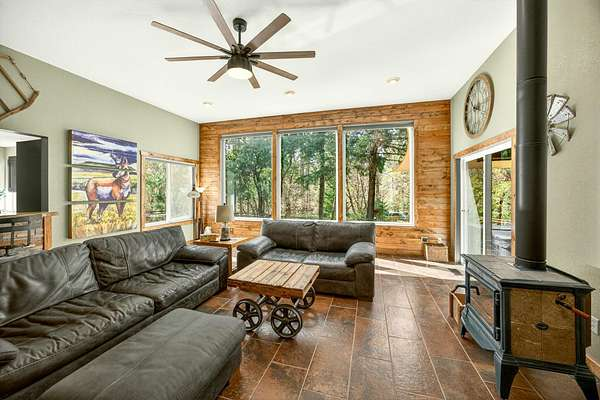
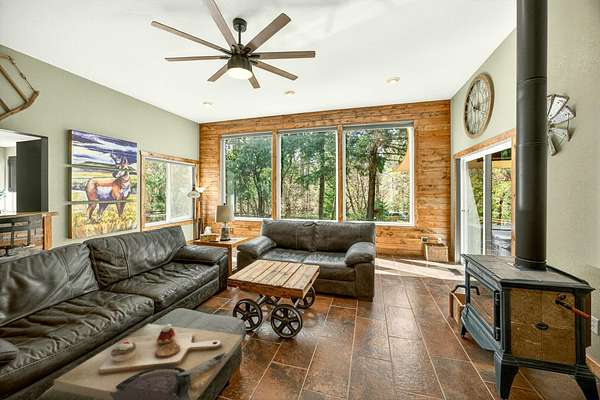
+ decorative tray (162, 347)
